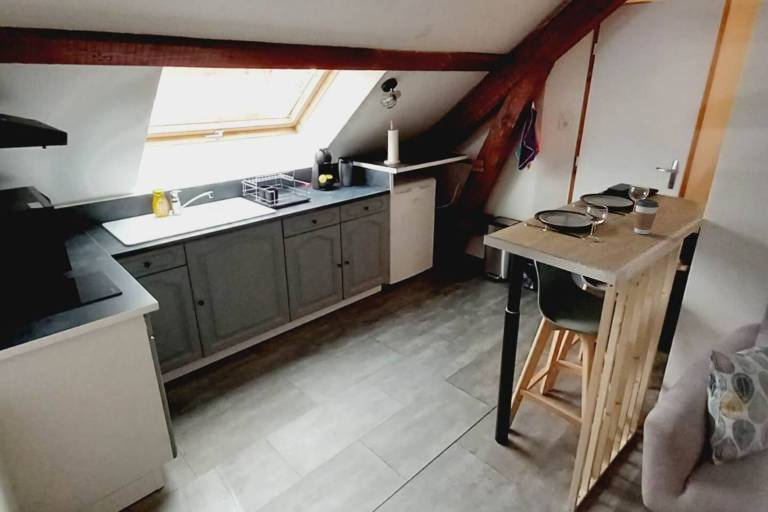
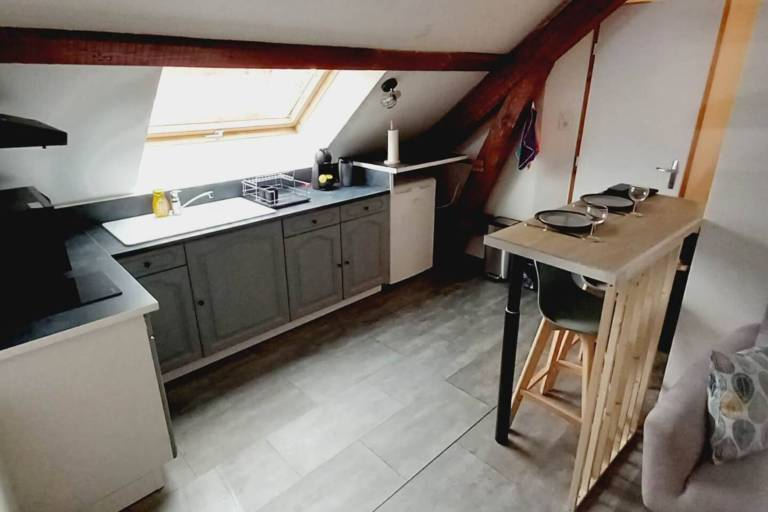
- coffee cup (644, 216)
